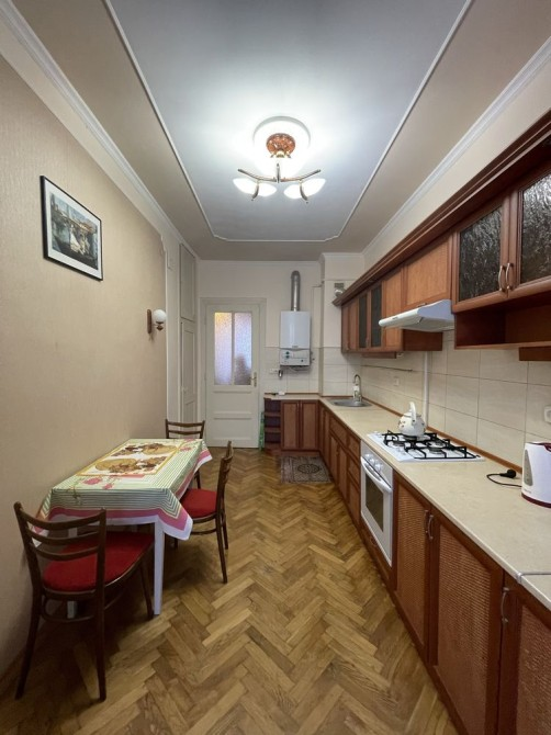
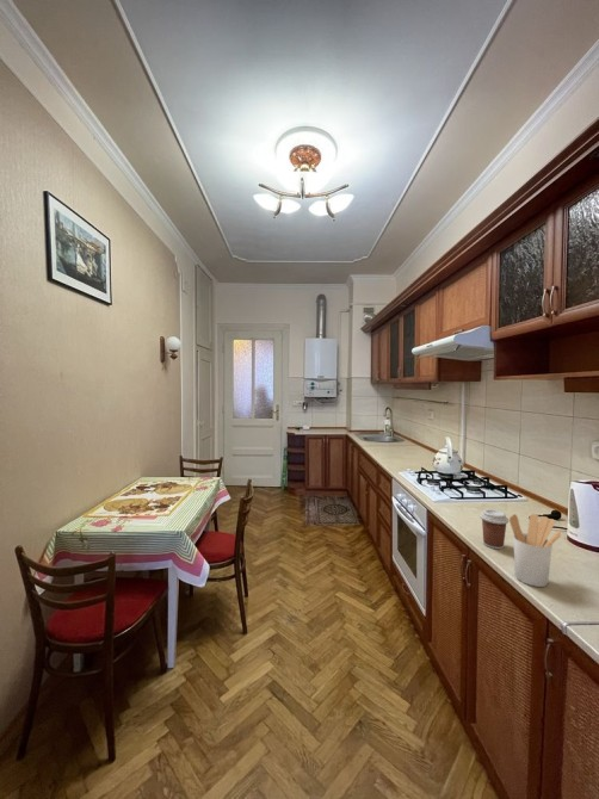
+ utensil holder (535, 546)
+ coffee cup (493, 528)
